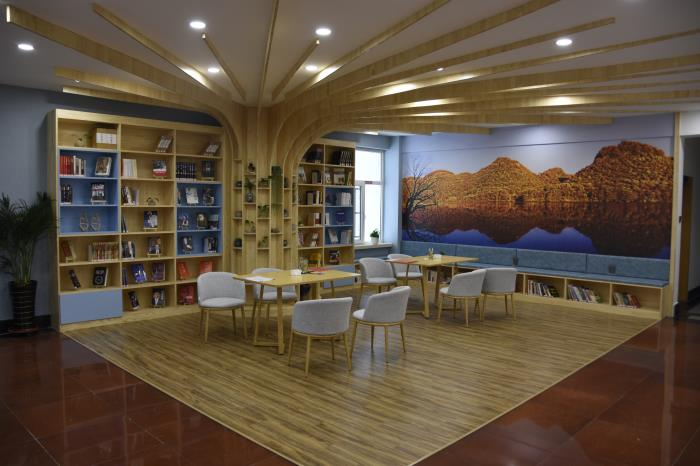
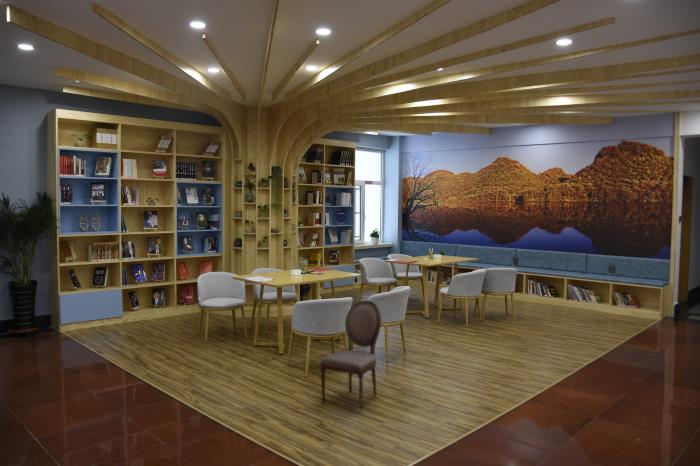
+ dining chair (351, 352)
